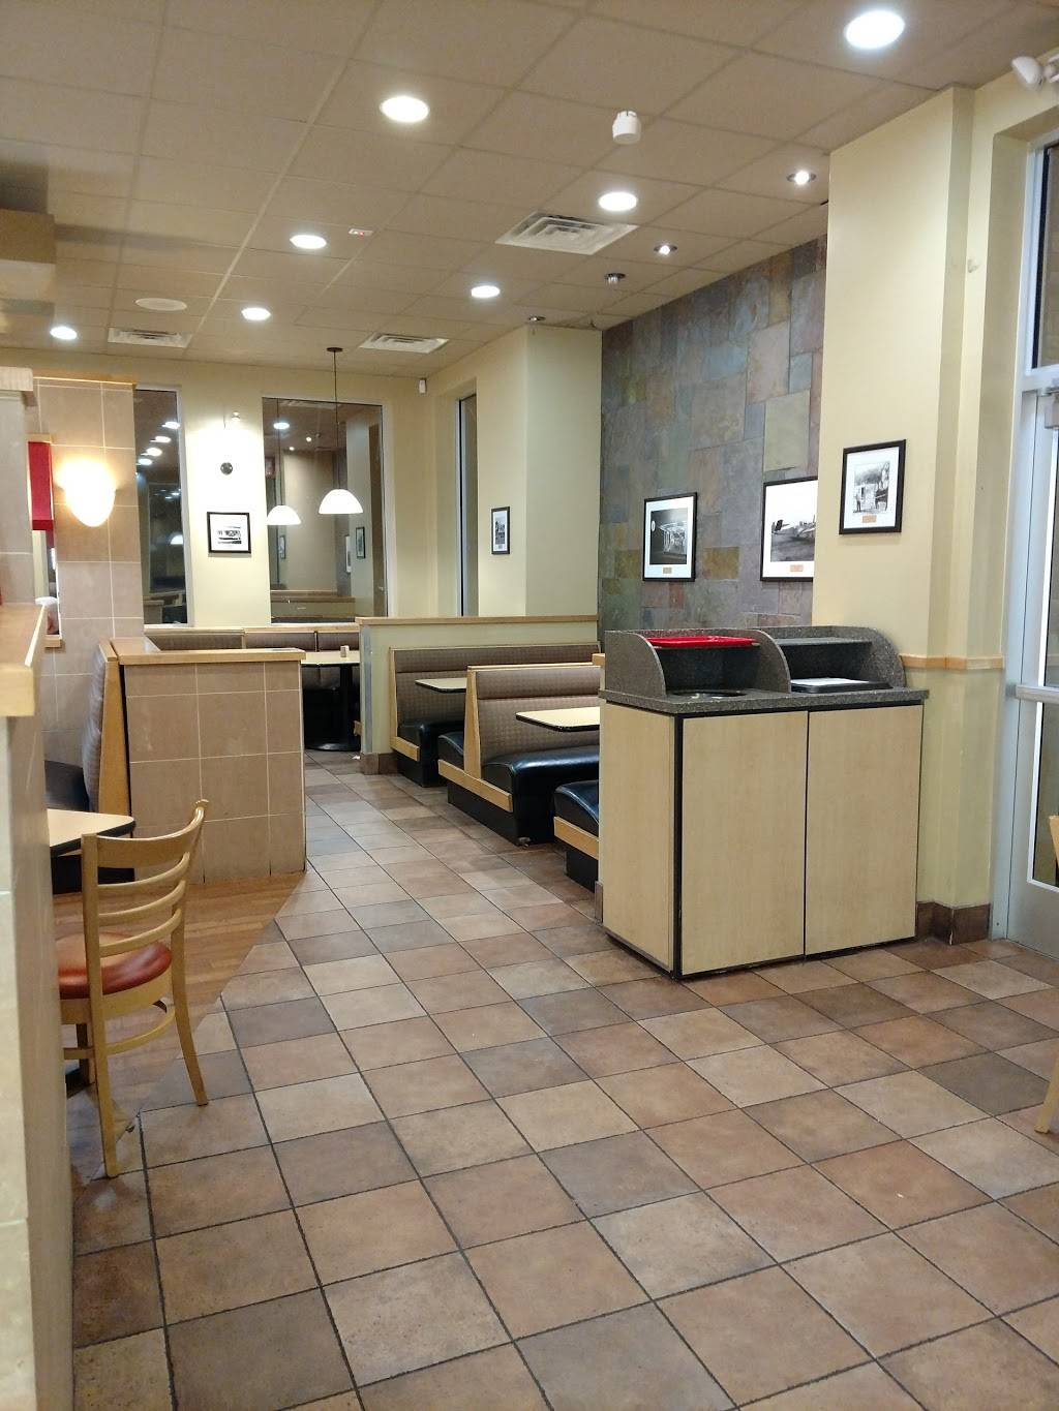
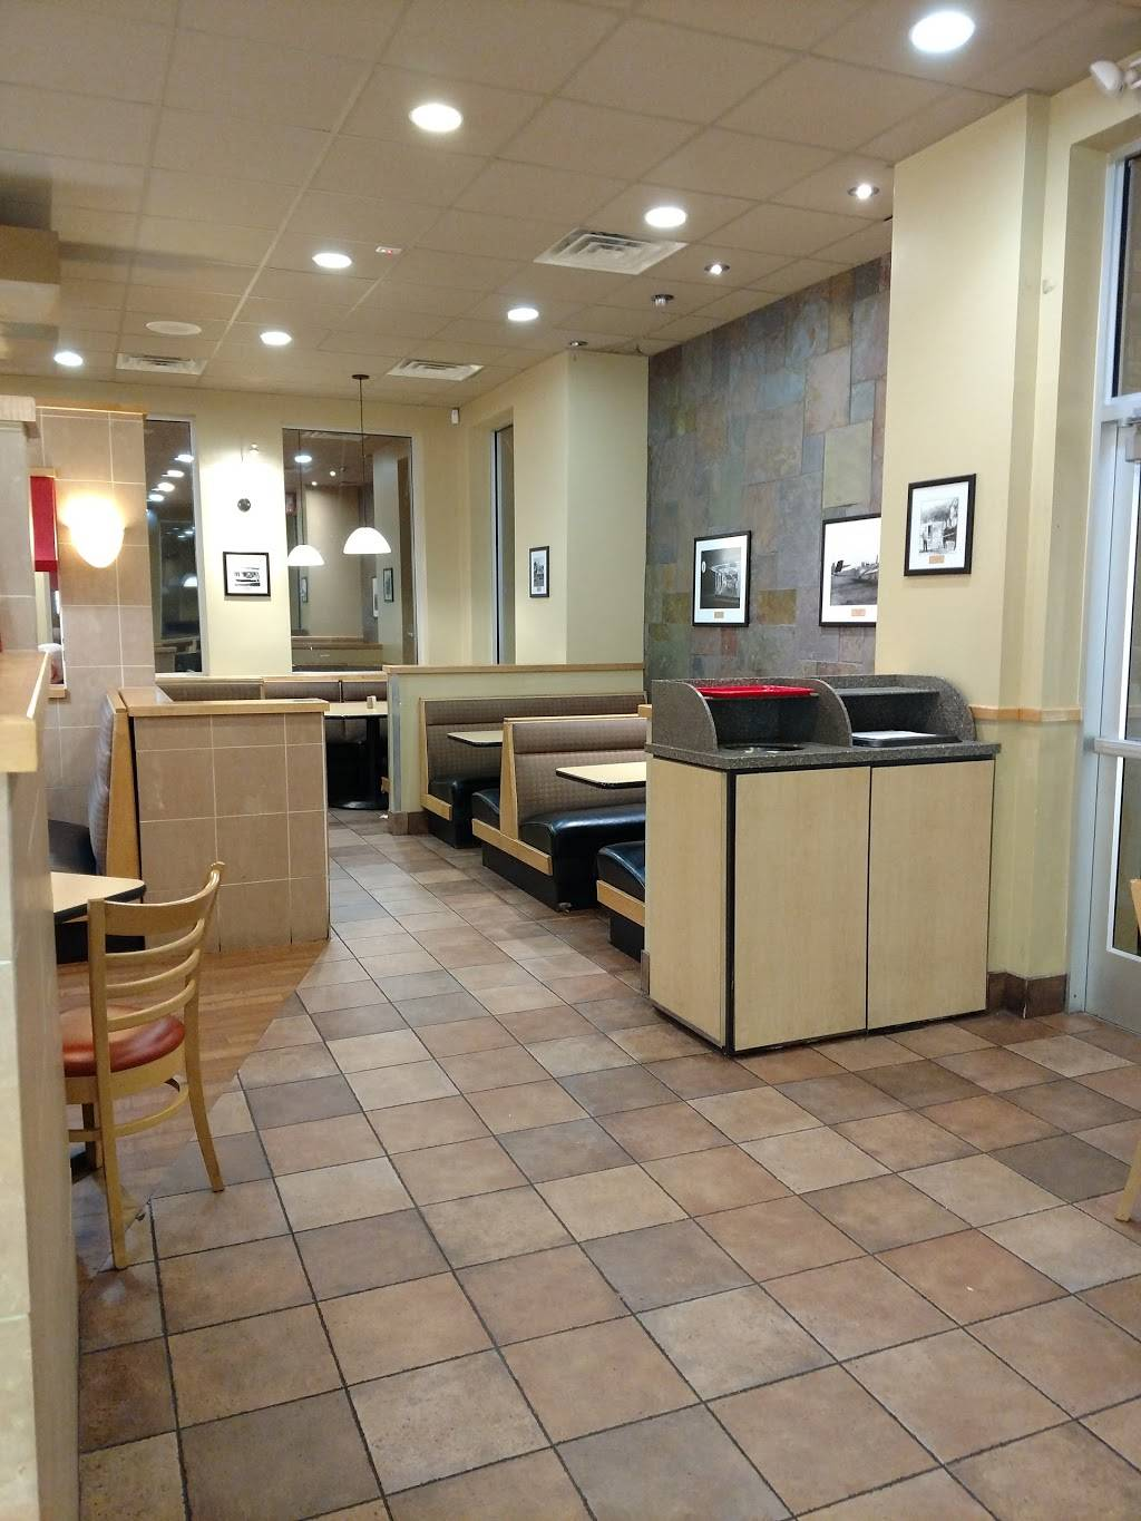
- smoke detector (626, 126)
